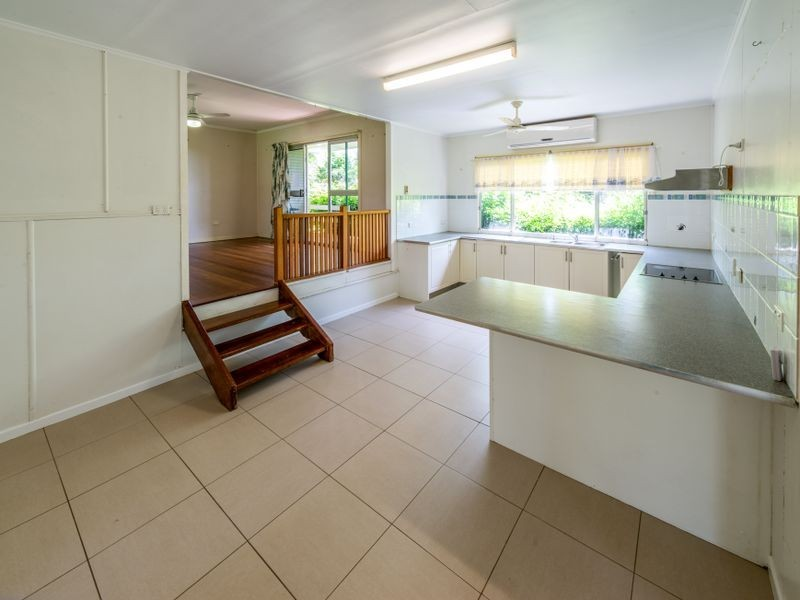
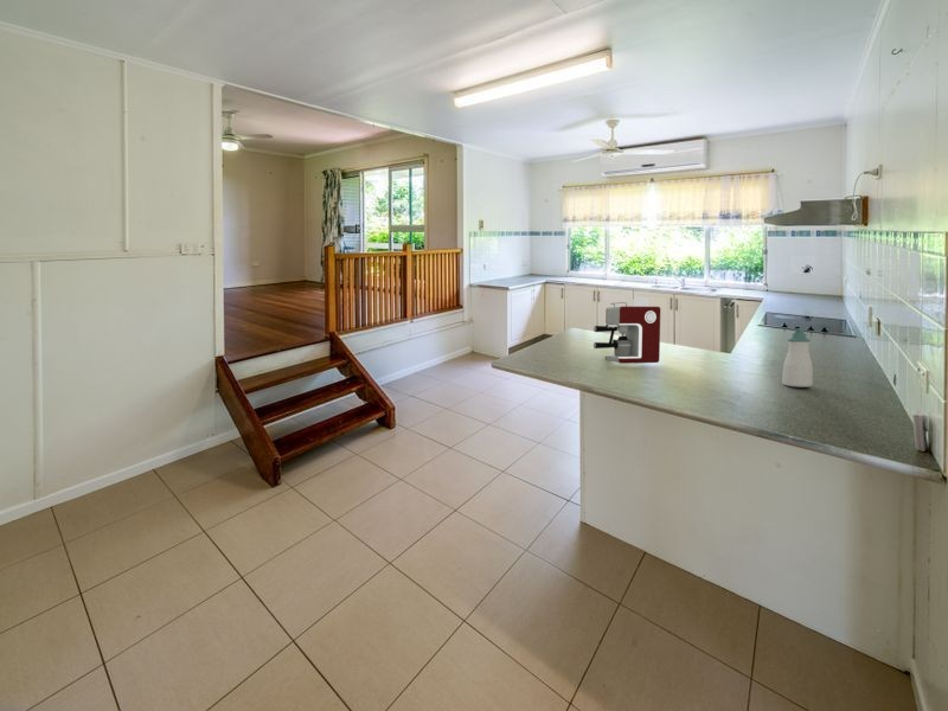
+ soap bottle (798, 357)
+ coffee maker (623, 329)
